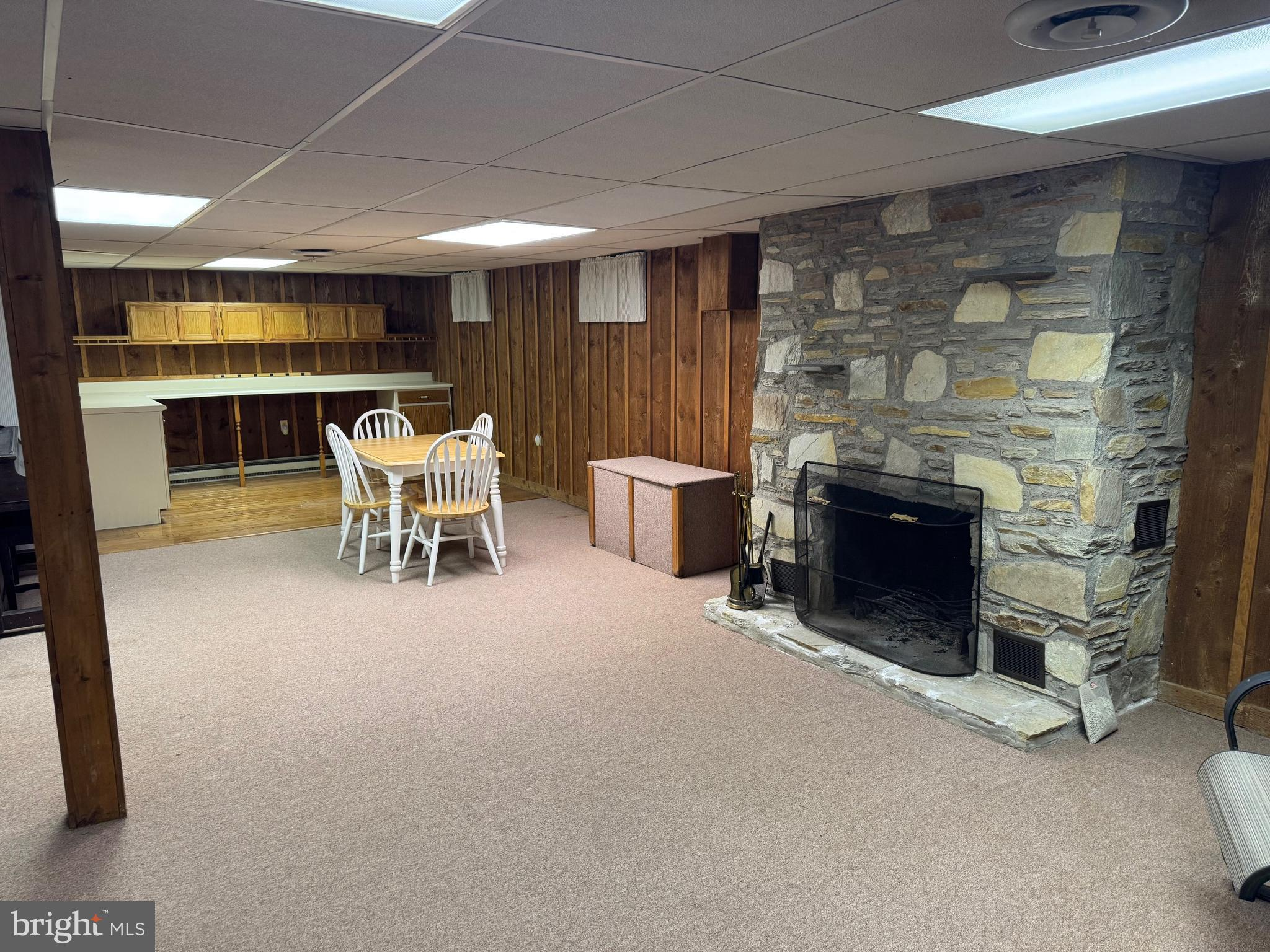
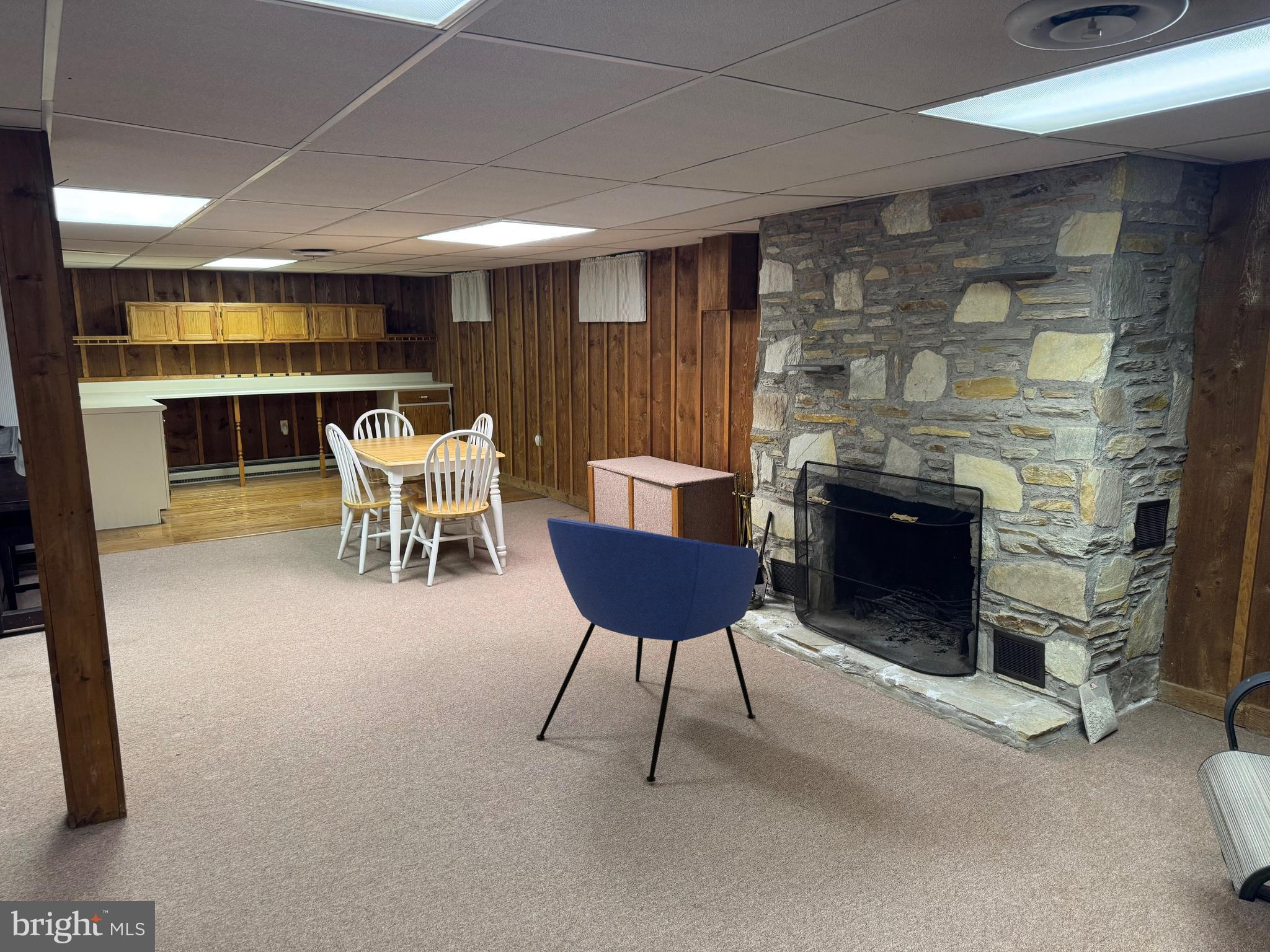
+ armchair (644, 620)
